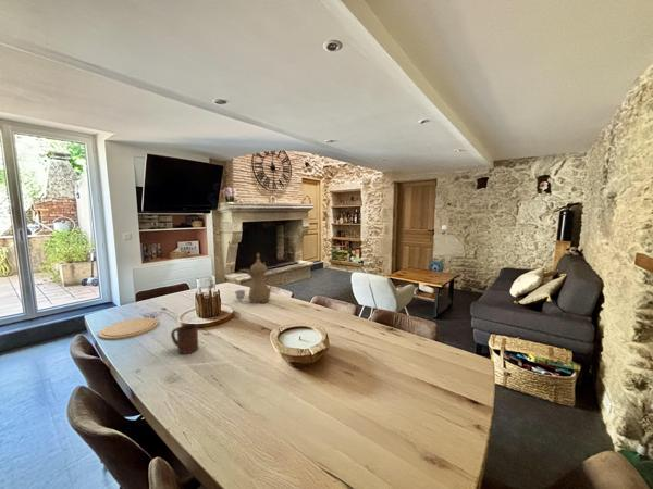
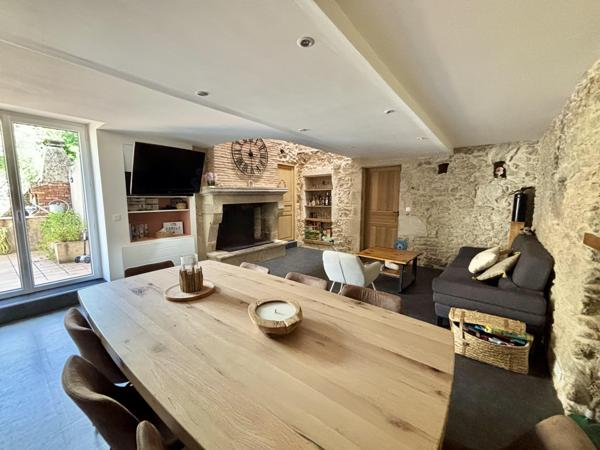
- plate (130, 327)
- cup (184, 339)
- teapot (255, 277)
